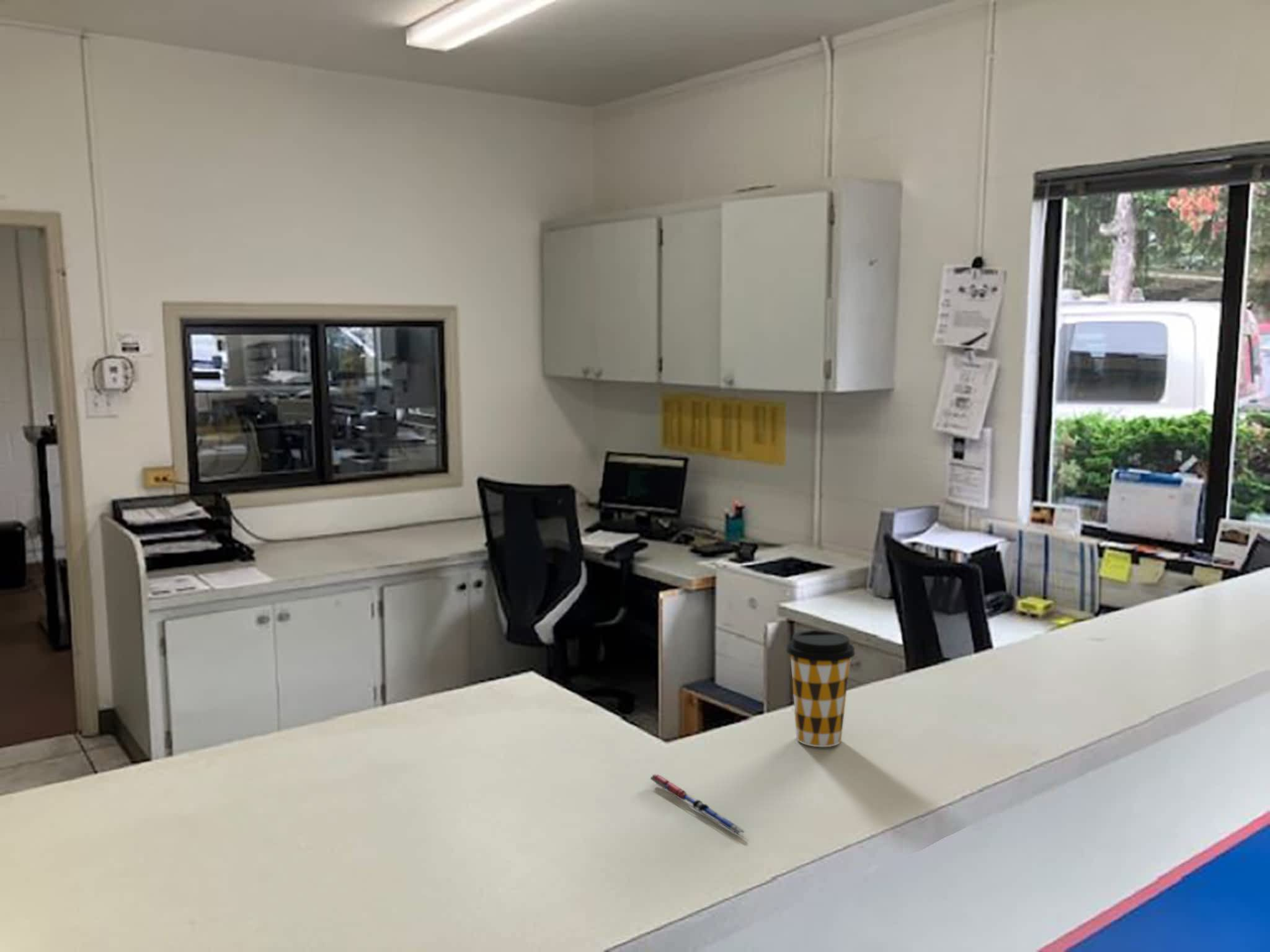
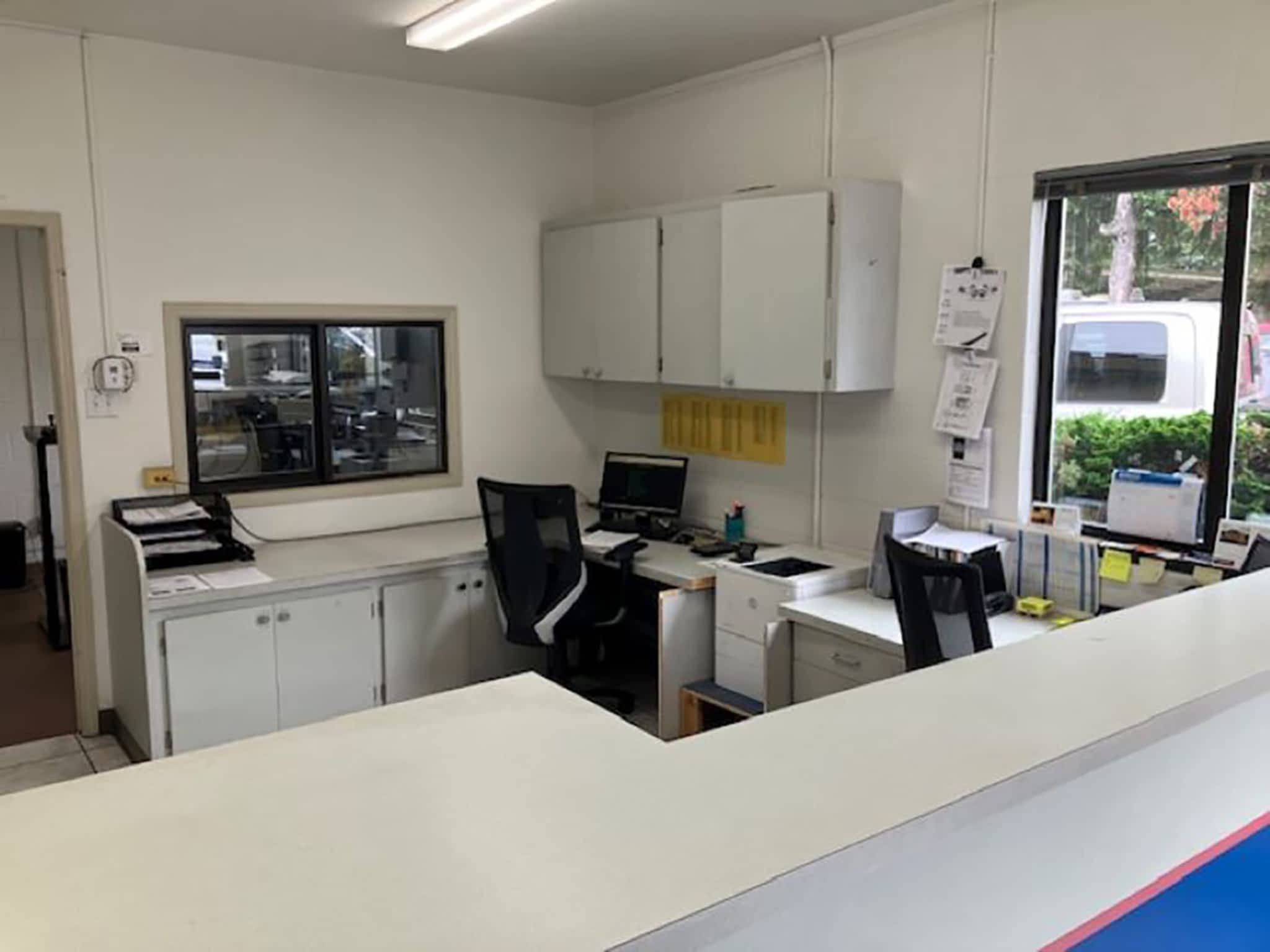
- coffee cup (820, 688)
- pen (695, 801)
